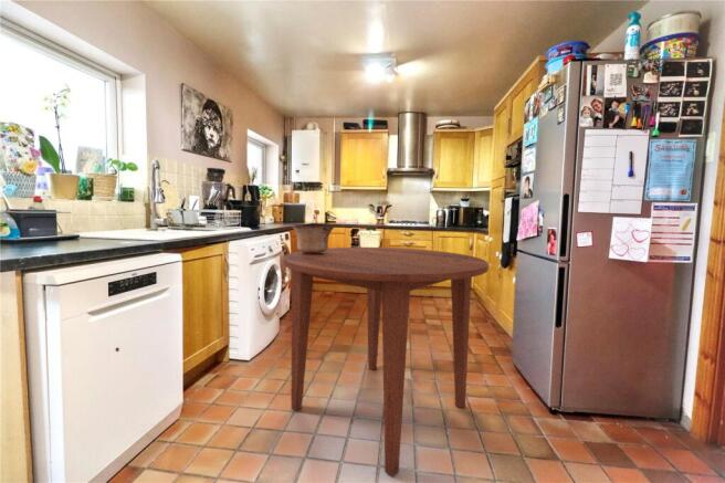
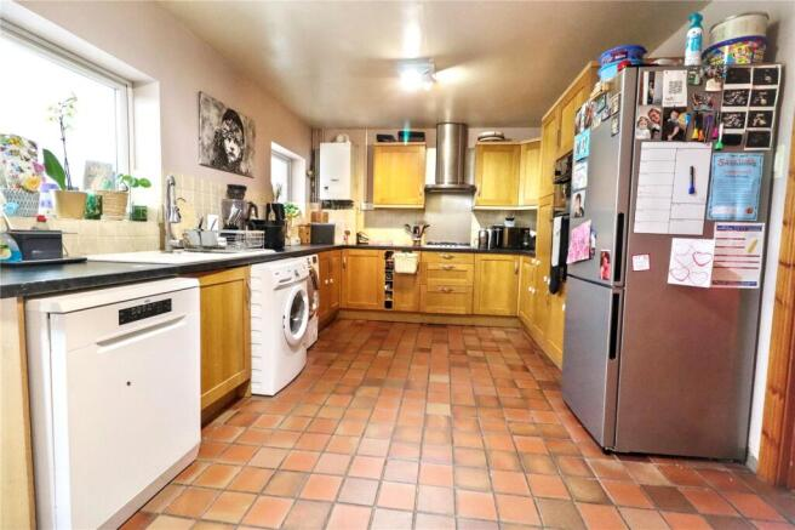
- dining table (382, 333)
- bowl (313, 239)
